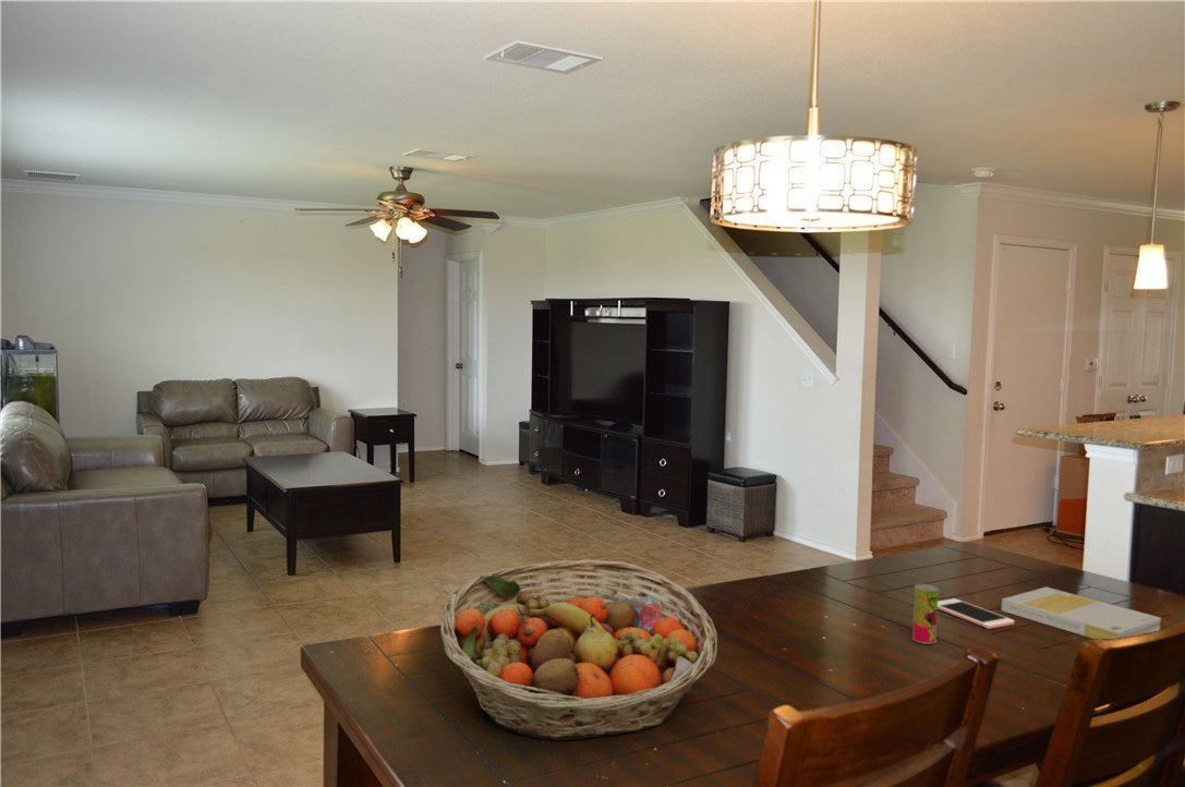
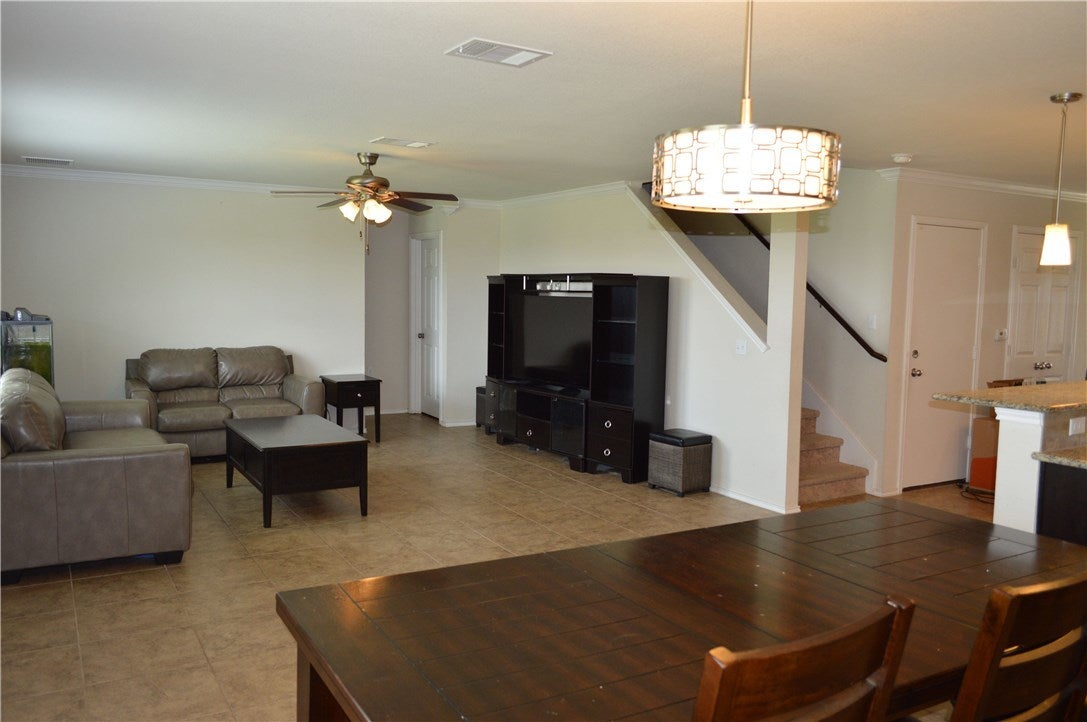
- book (1078, 614)
- beverage can (924, 613)
- cell phone (970, 613)
- fruit basket (579, 643)
